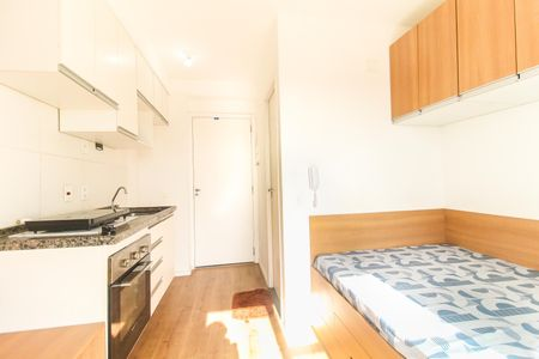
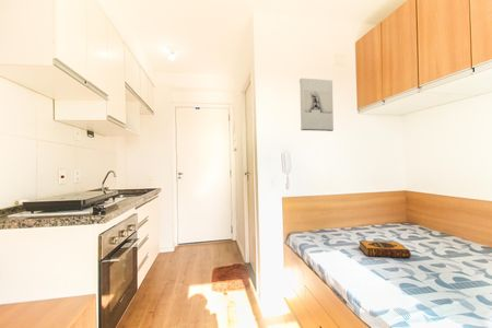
+ wall sculpture (316, 105)
+ hardback book (383, 249)
